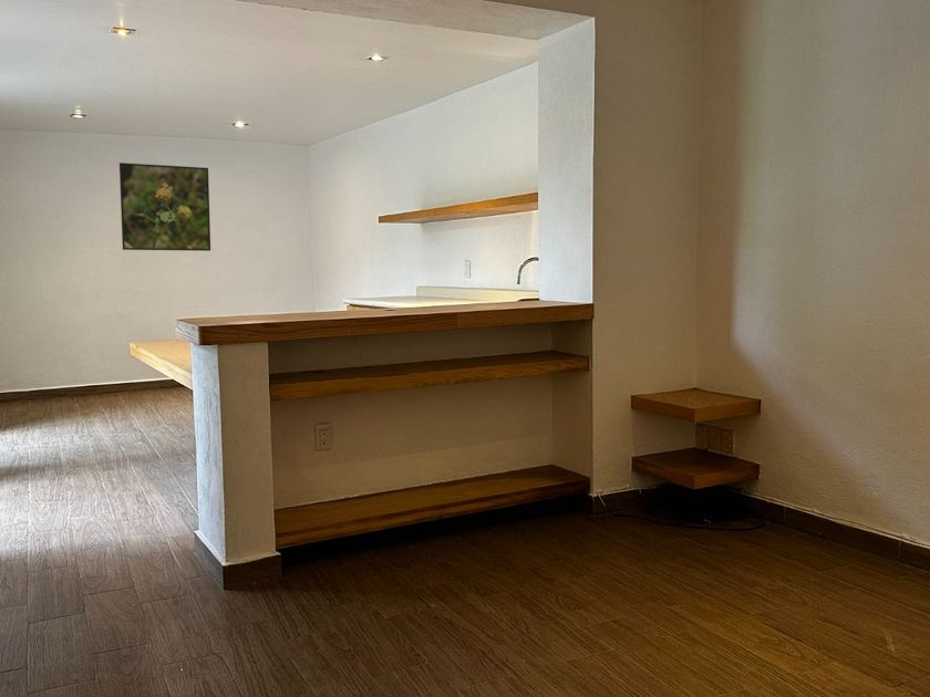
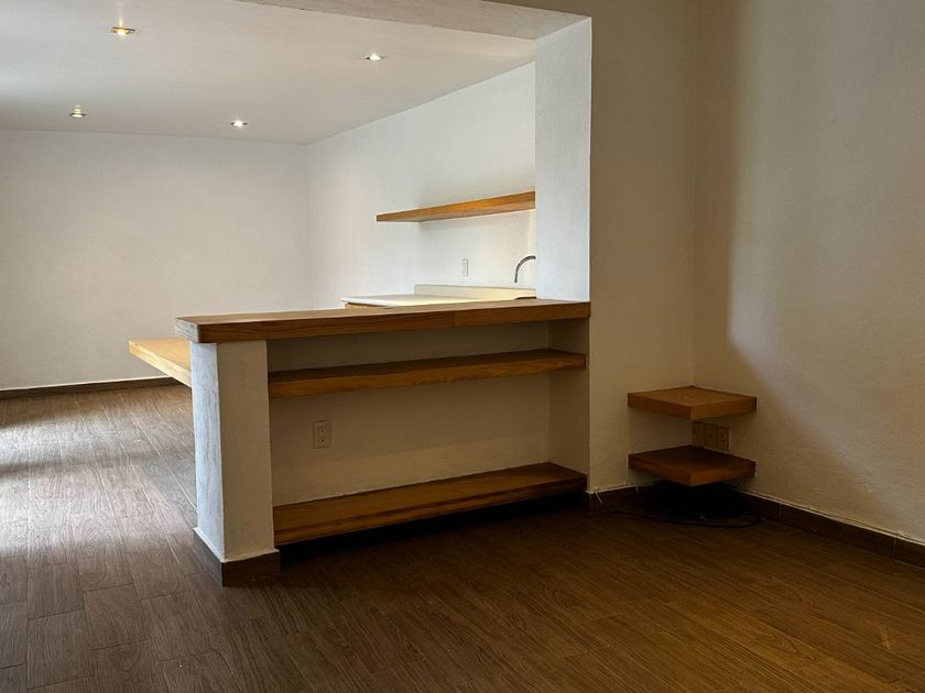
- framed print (166, 208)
